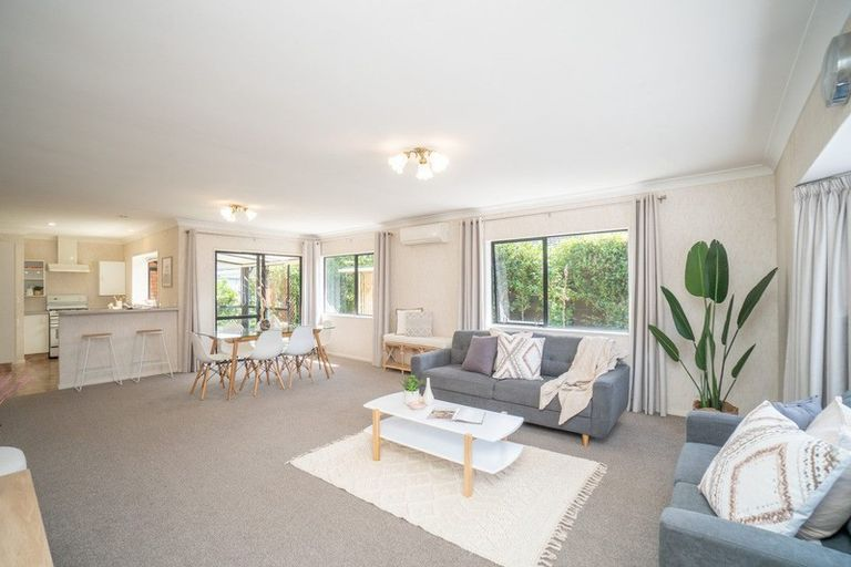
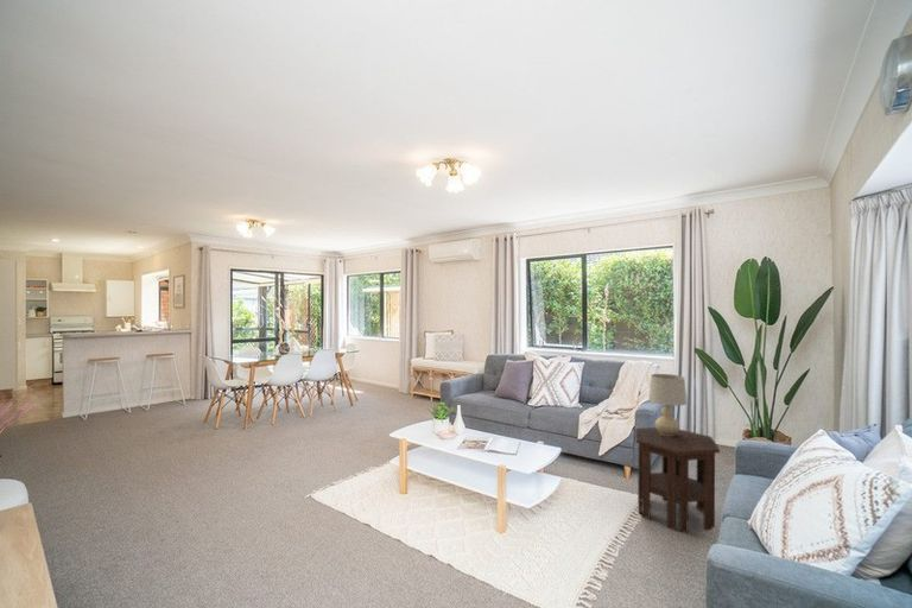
+ table lamp (667, 405)
+ side table (673, 475)
